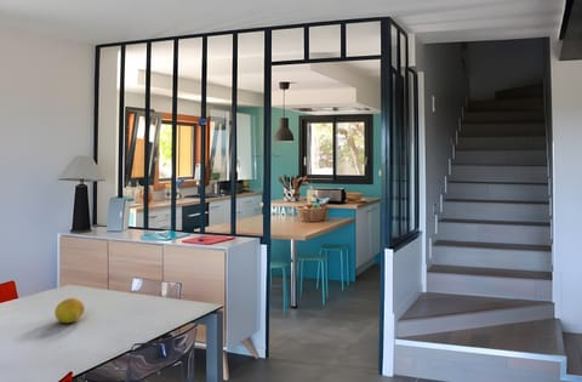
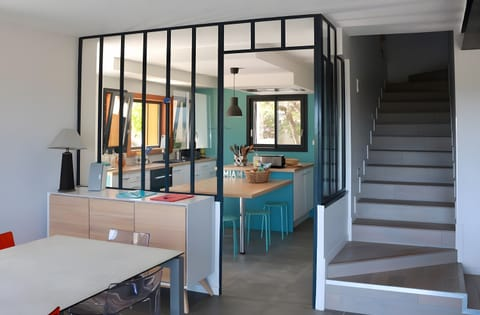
- fruit (69, 310)
